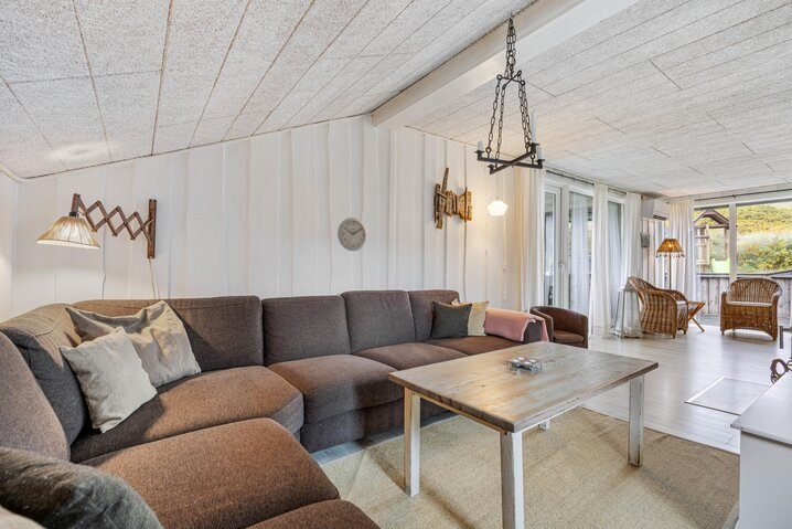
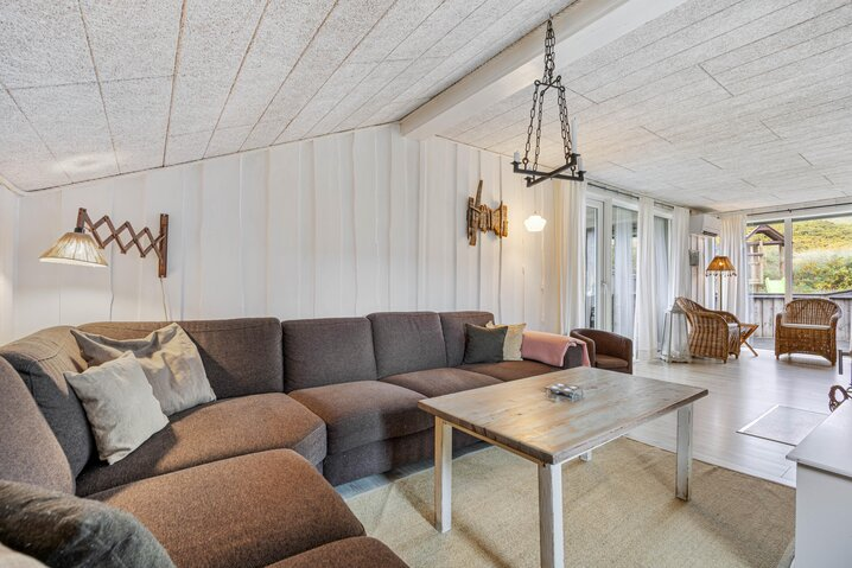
- wall clock (353, 234)
